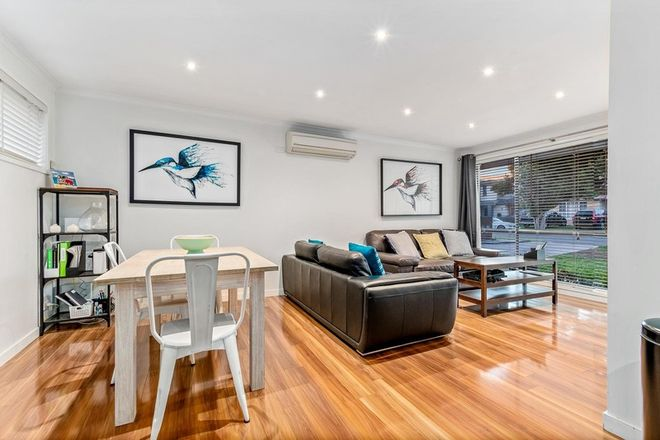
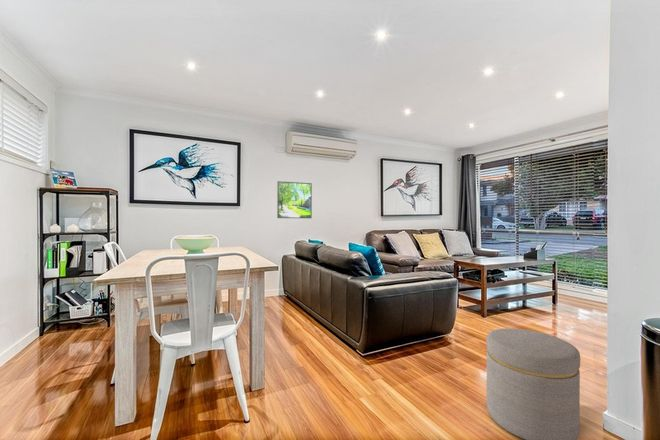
+ ottoman (529, 380)
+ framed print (294, 200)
